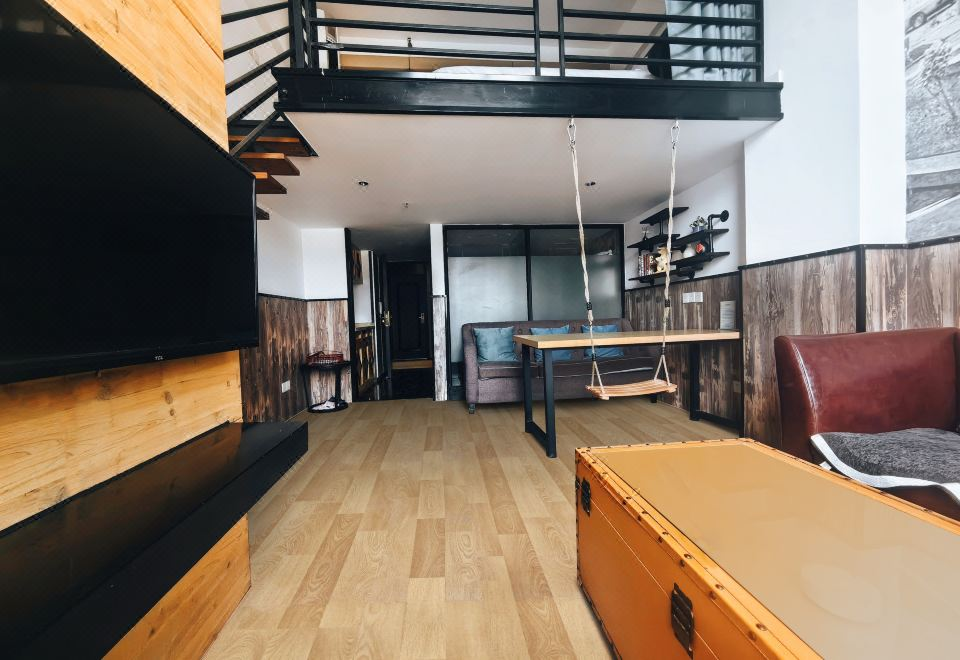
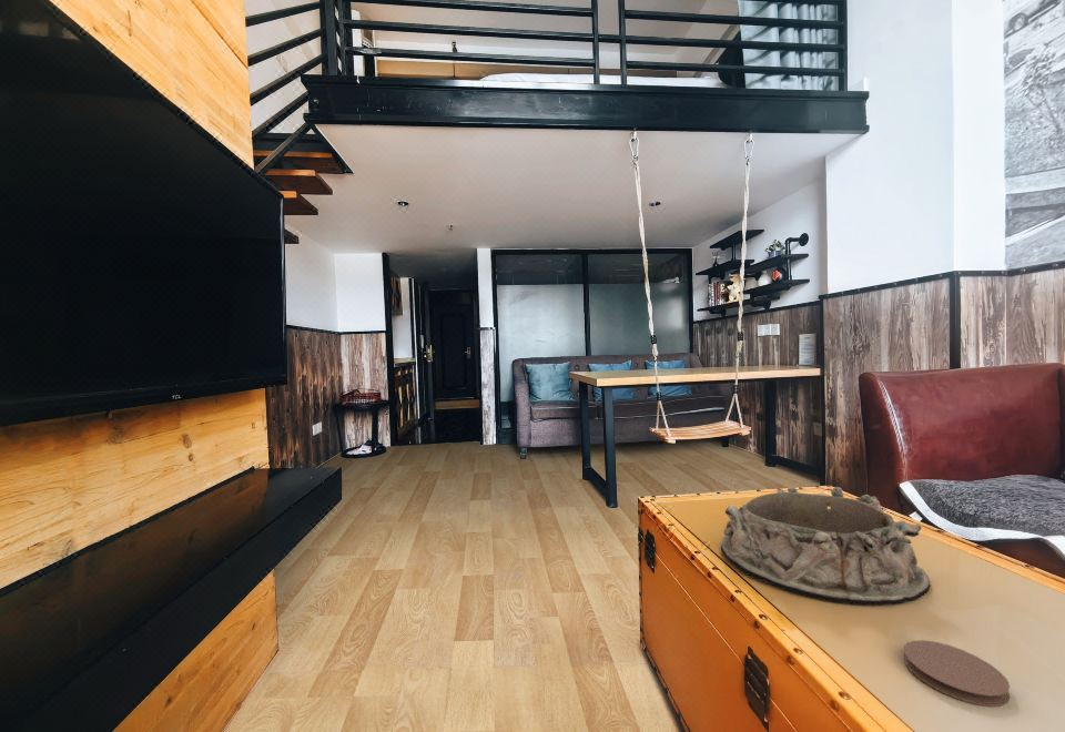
+ coaster (953, 670)
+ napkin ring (818, 533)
